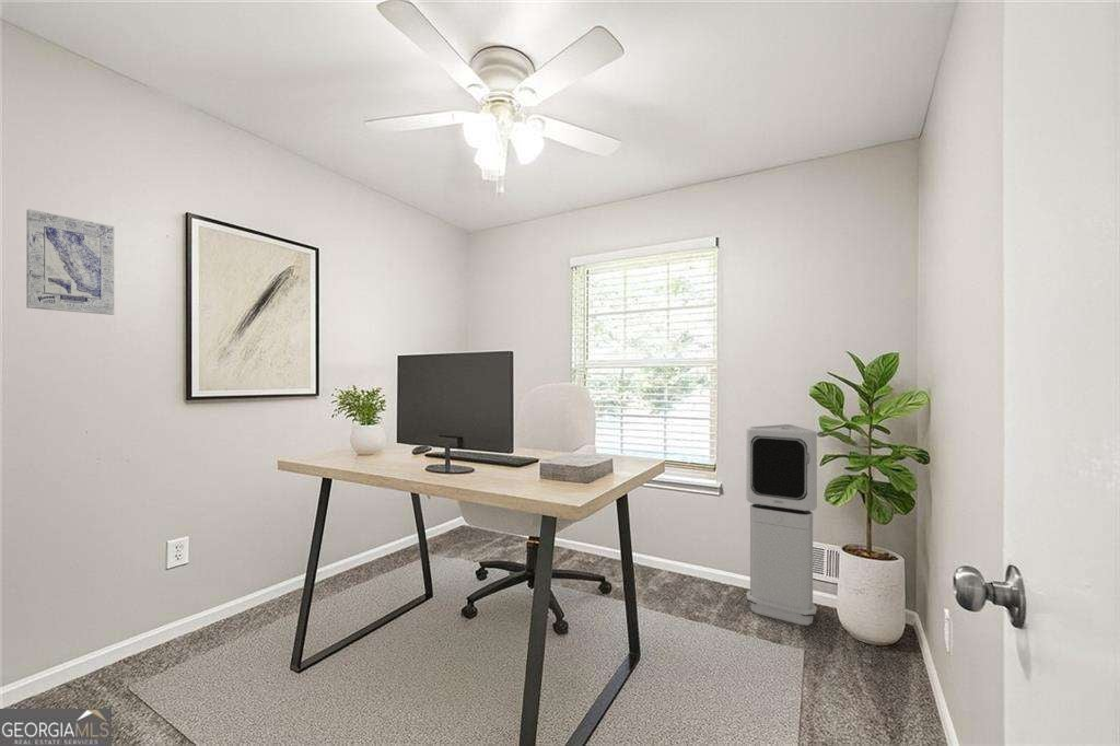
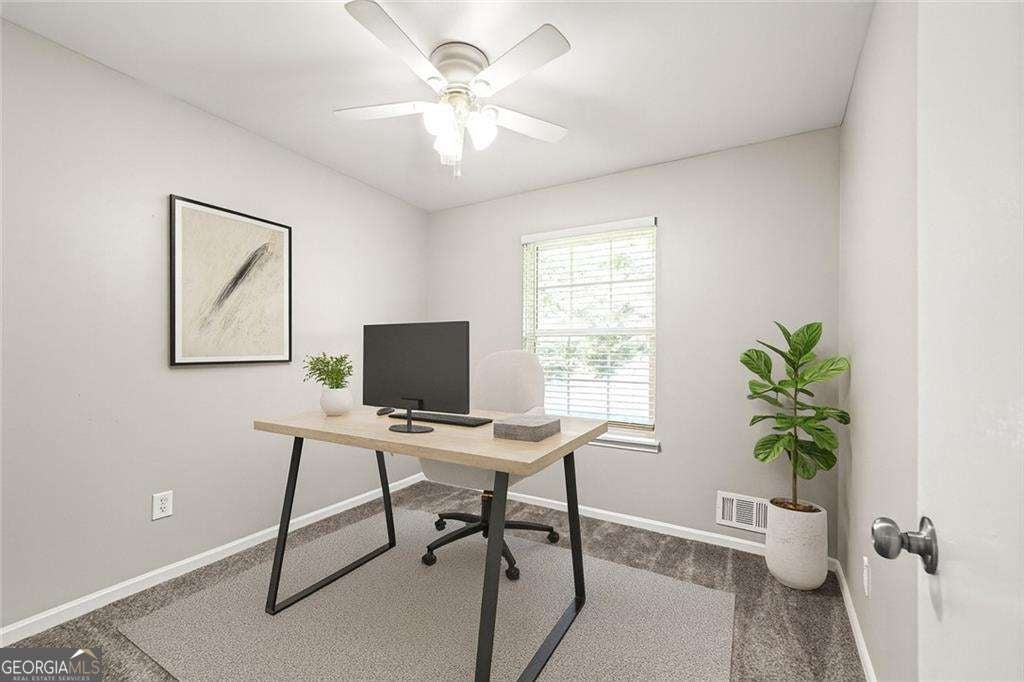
- wall art (72, 265)
- air purifier (783, 516)
